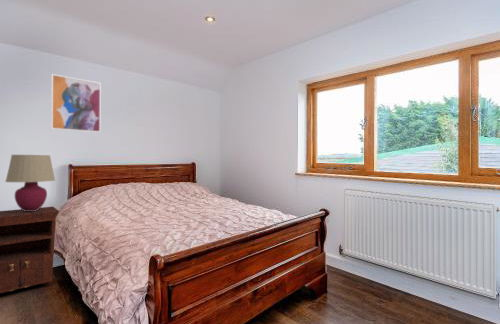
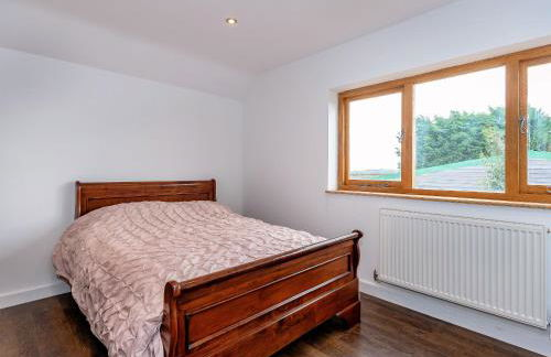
- nightstand (18, 249)
- table lamp (31, 182)
- wall art (77, 104)
